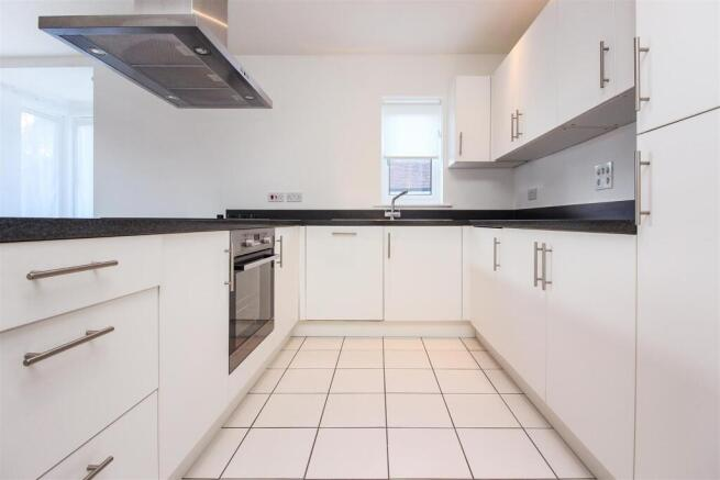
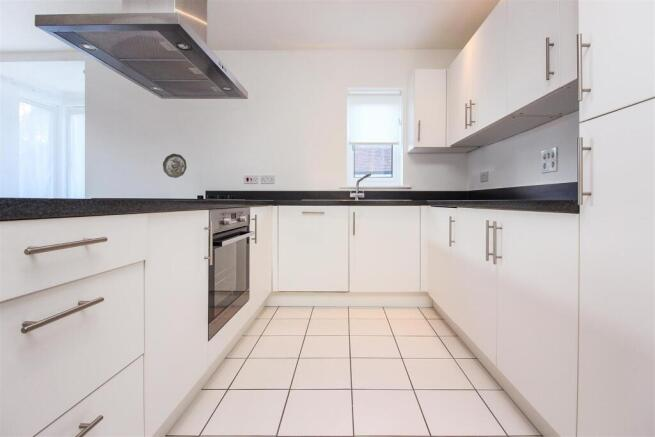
+ decorative plate (175, 165)
